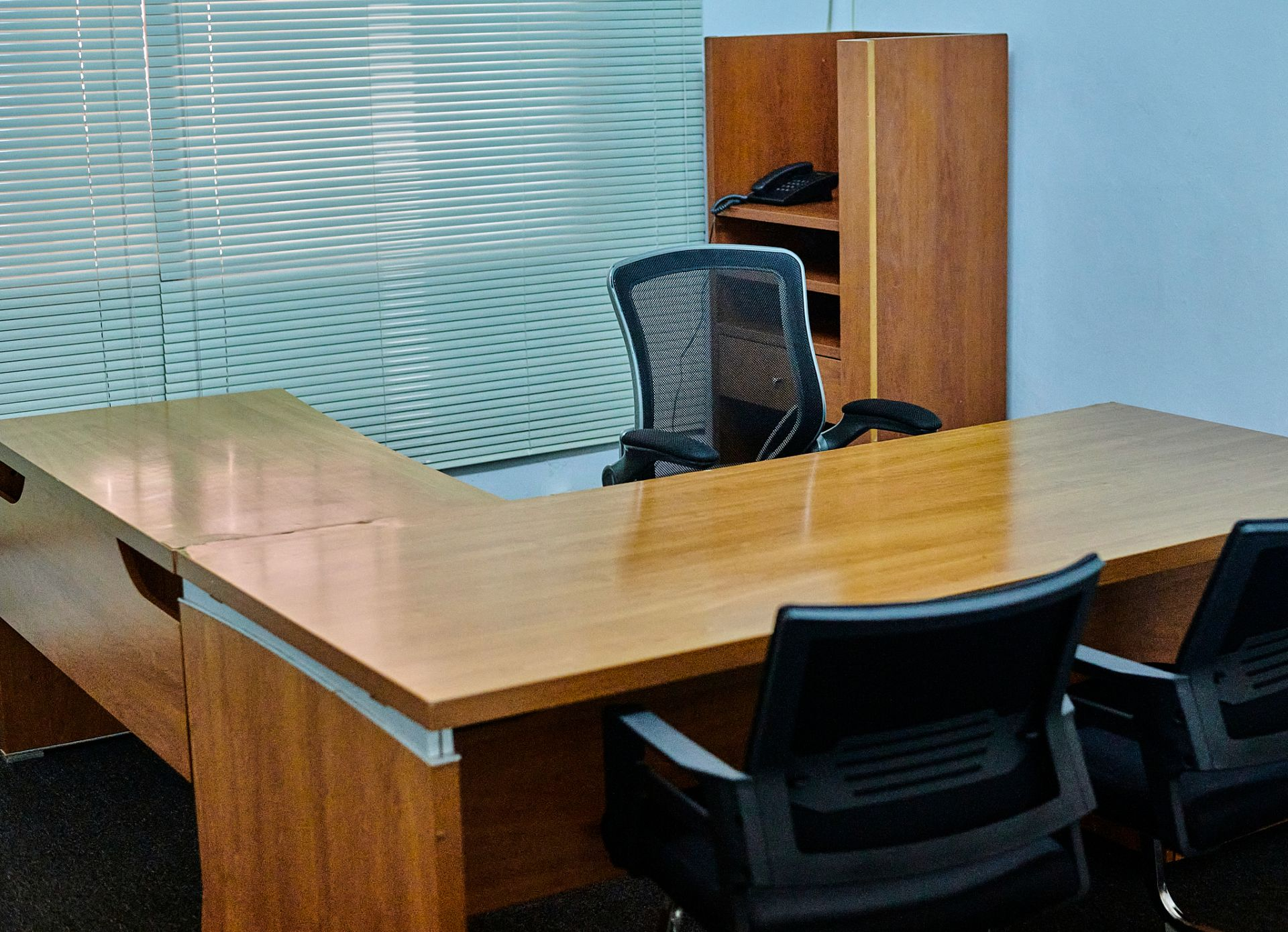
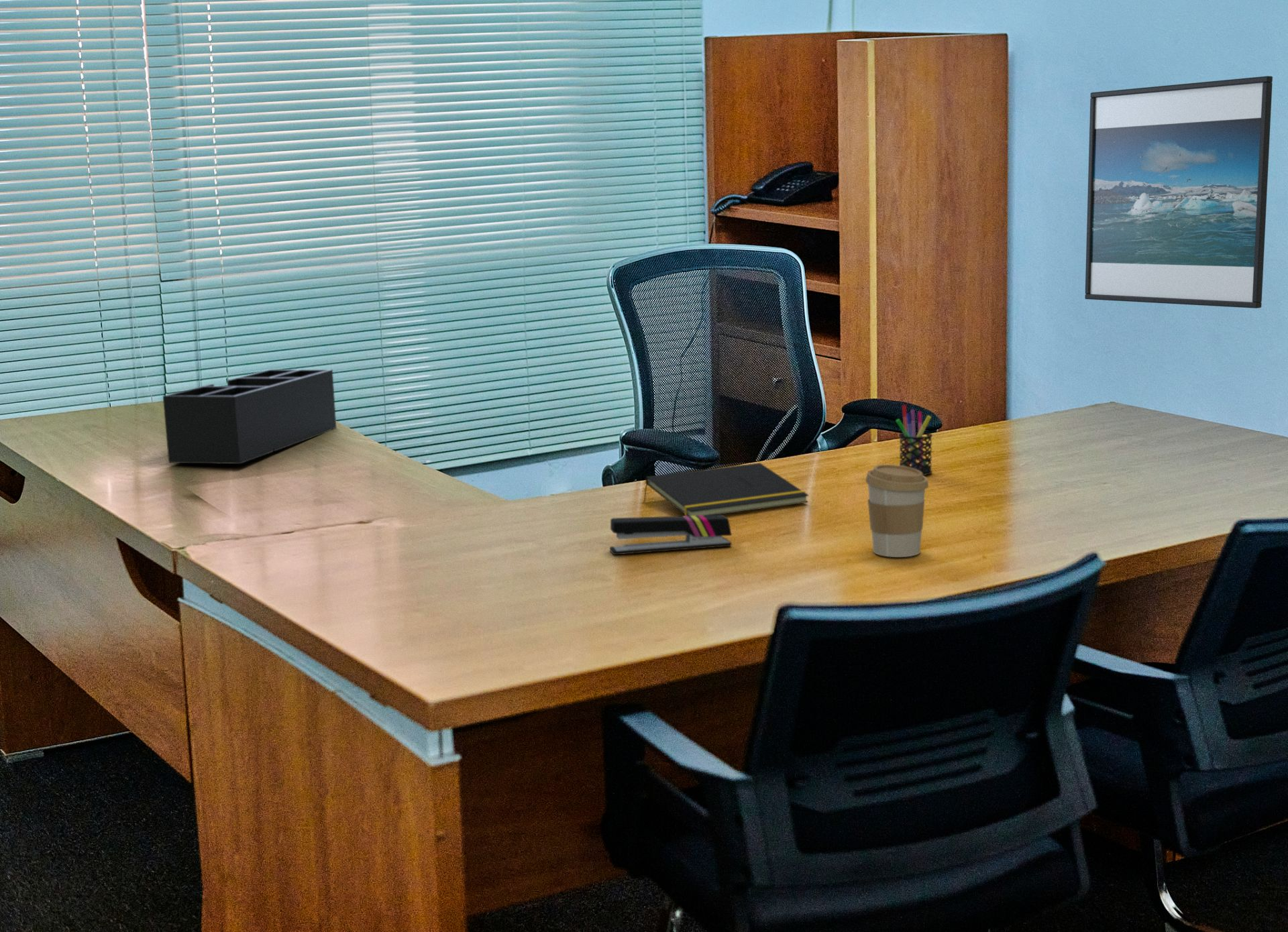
+ stapler (670, 532)
+ pen holder (911, 440)
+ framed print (1172, 195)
+ notepad (727, 489)
+ coffee cup (896, 510)
+ desk organizer (255, 413)
